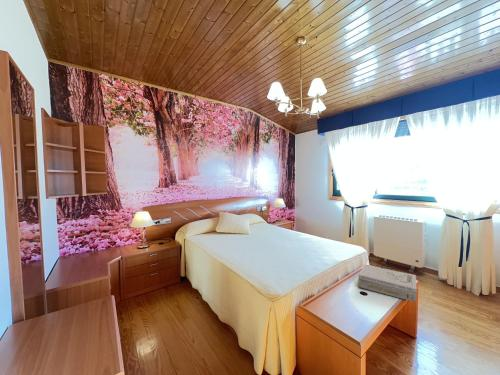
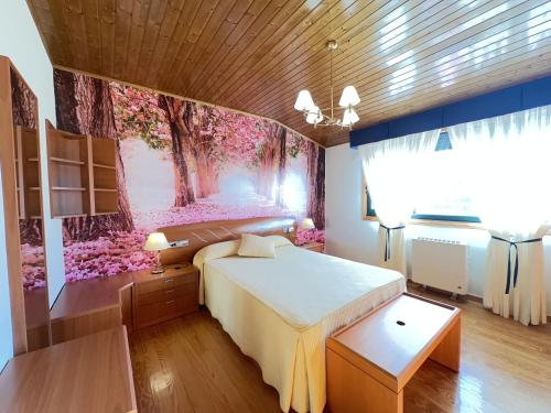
- books (386, 280)
